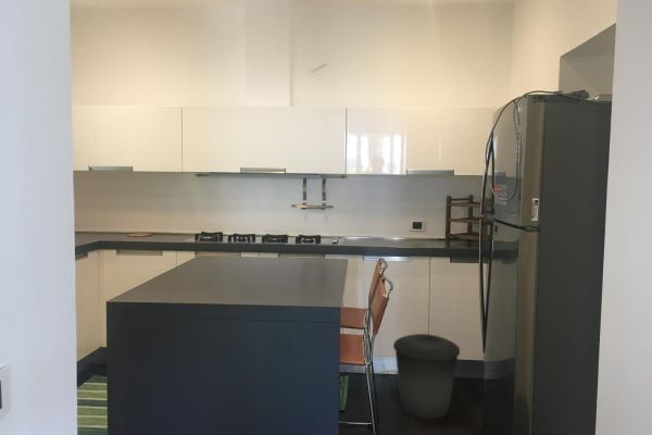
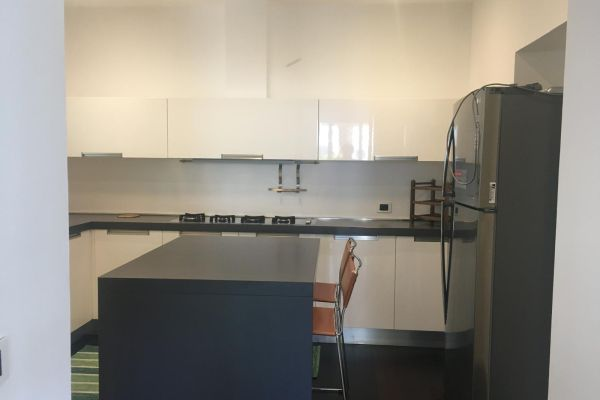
- trash can (425, 371)
